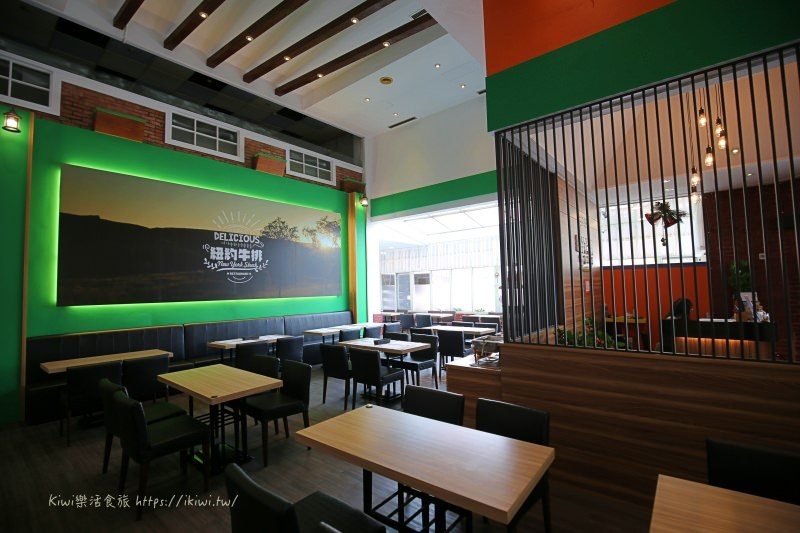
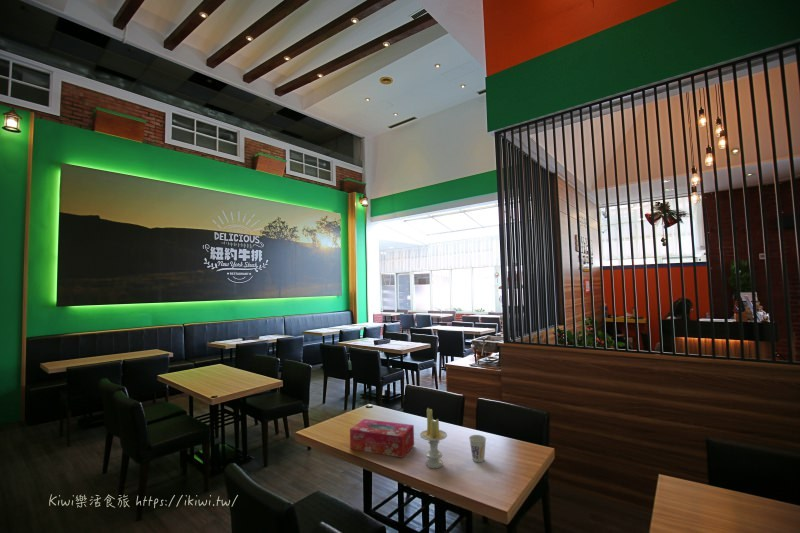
+ cup (478, 448)
+ tissue box (382, 437)
+ candle (433, 436)
